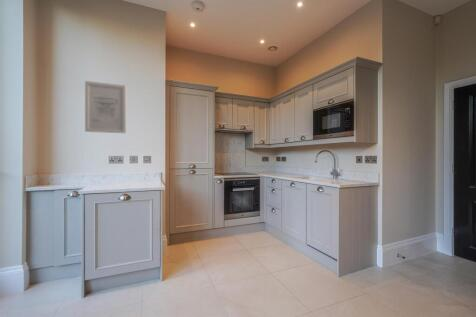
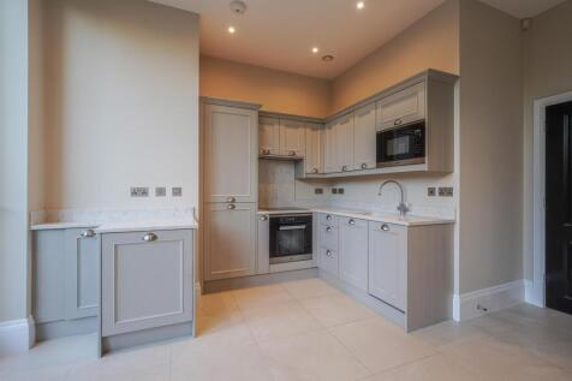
- wall art (106, 107)
